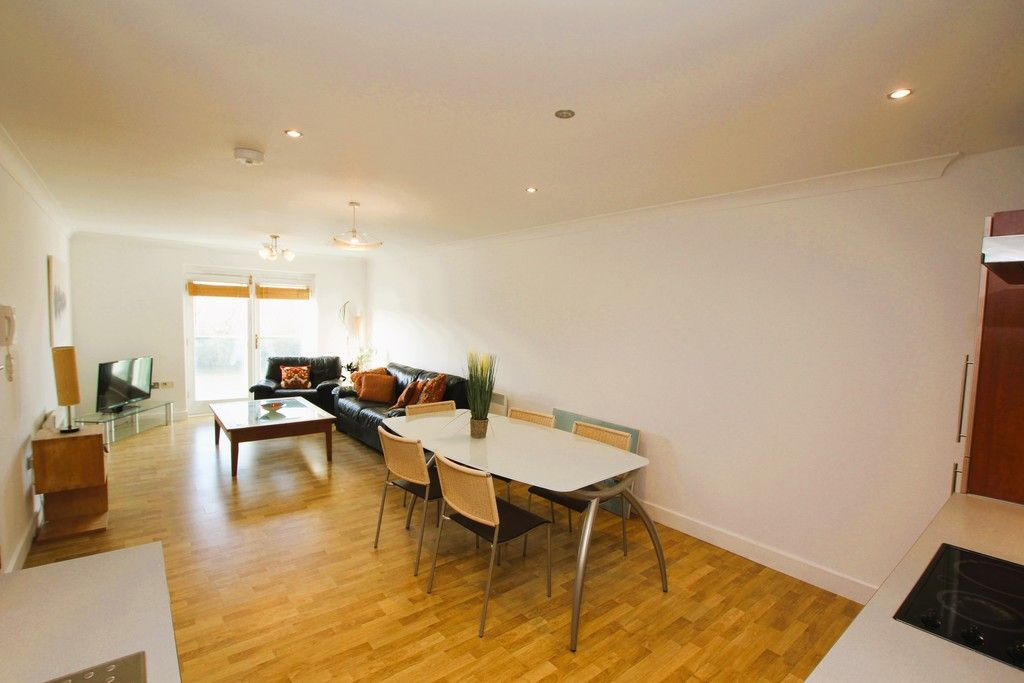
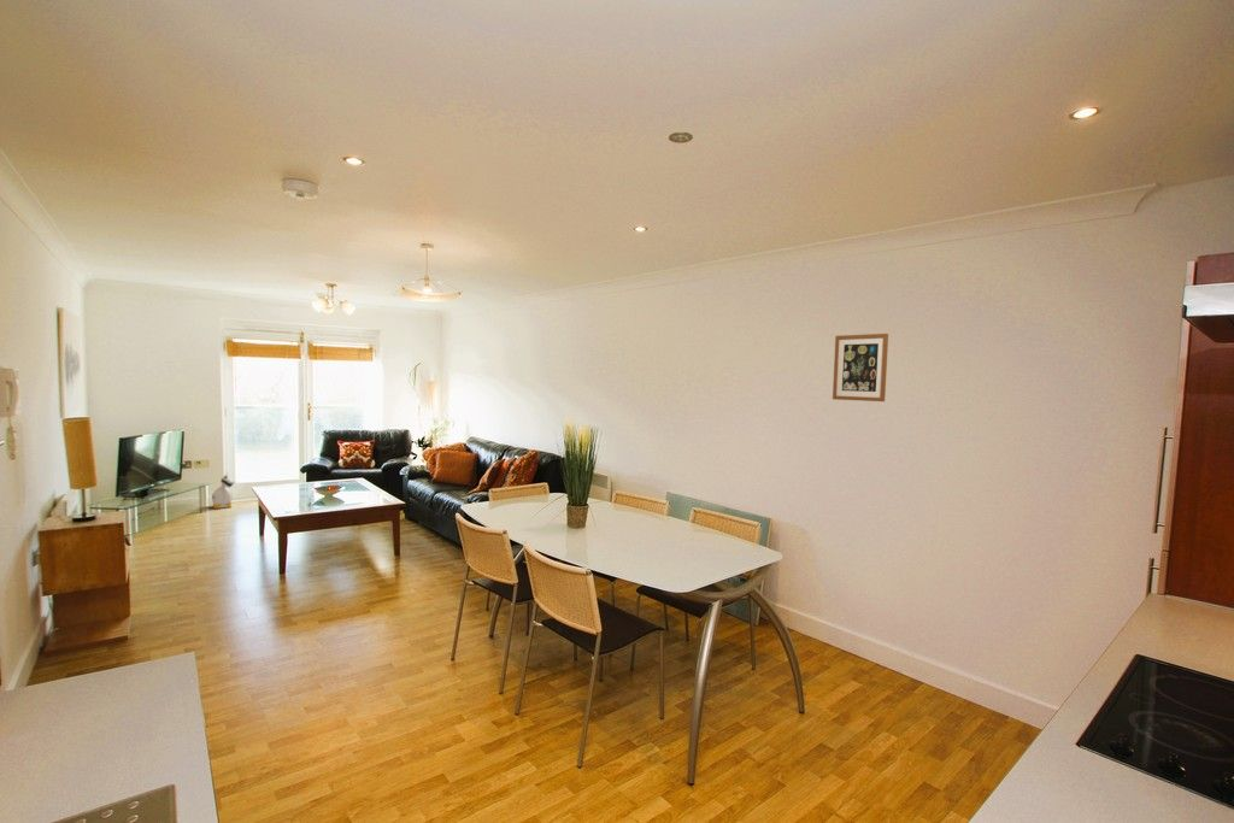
+ bag (223, 490)
+ wall art (859, 368)
